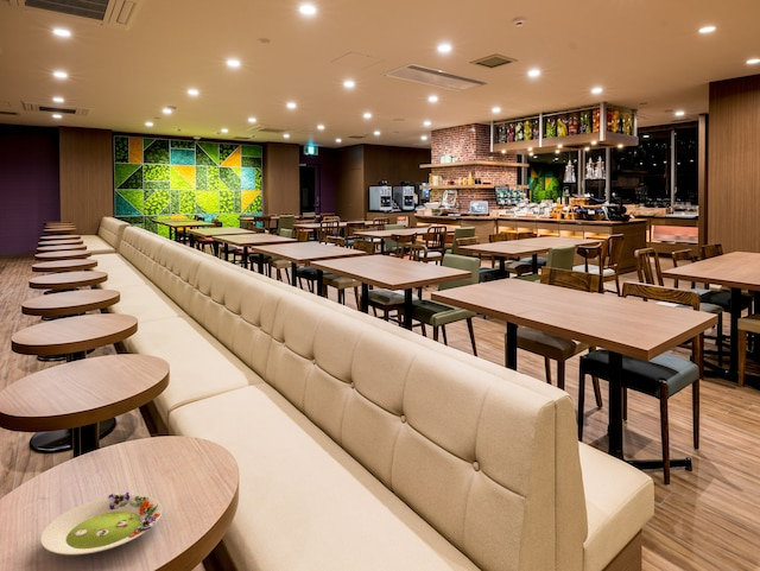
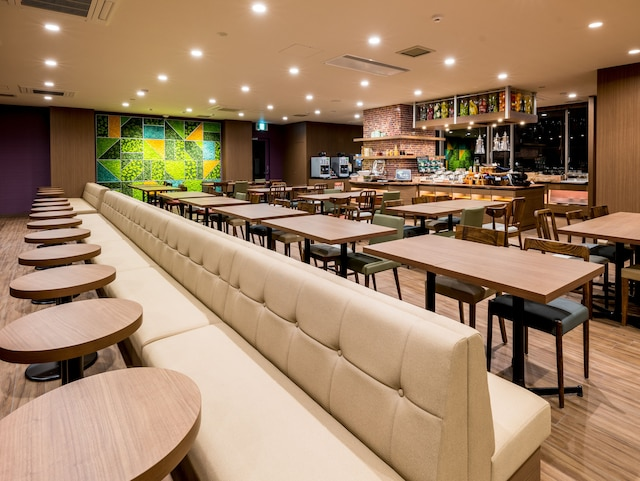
- salad plate (104, 524)
